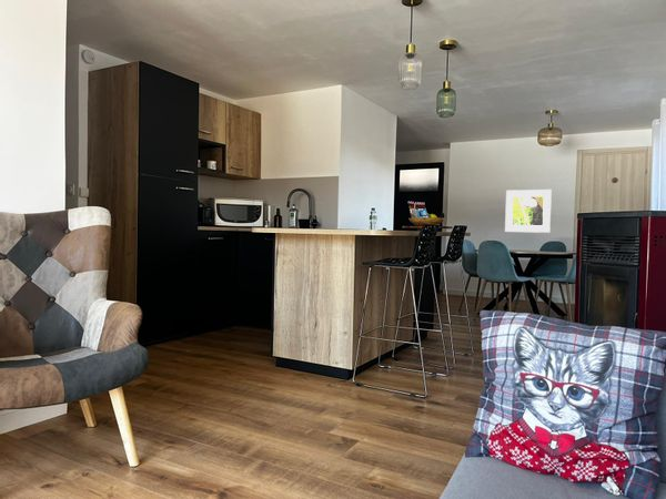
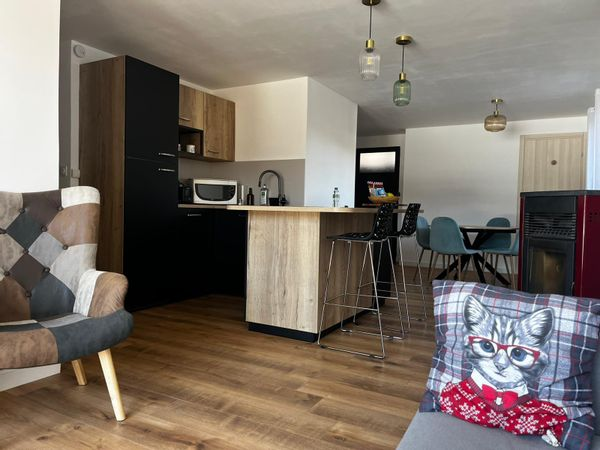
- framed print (527, 211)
